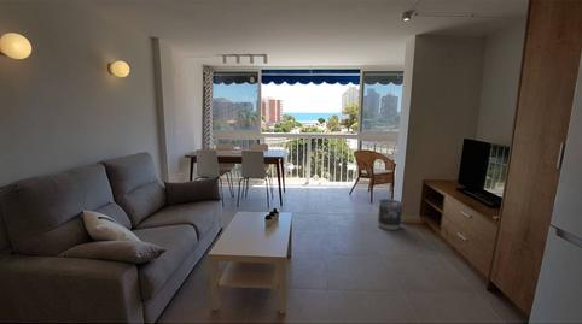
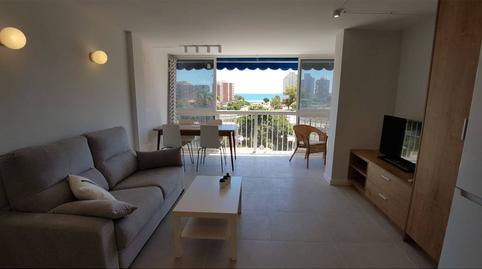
- wastebasket (389, 213)
